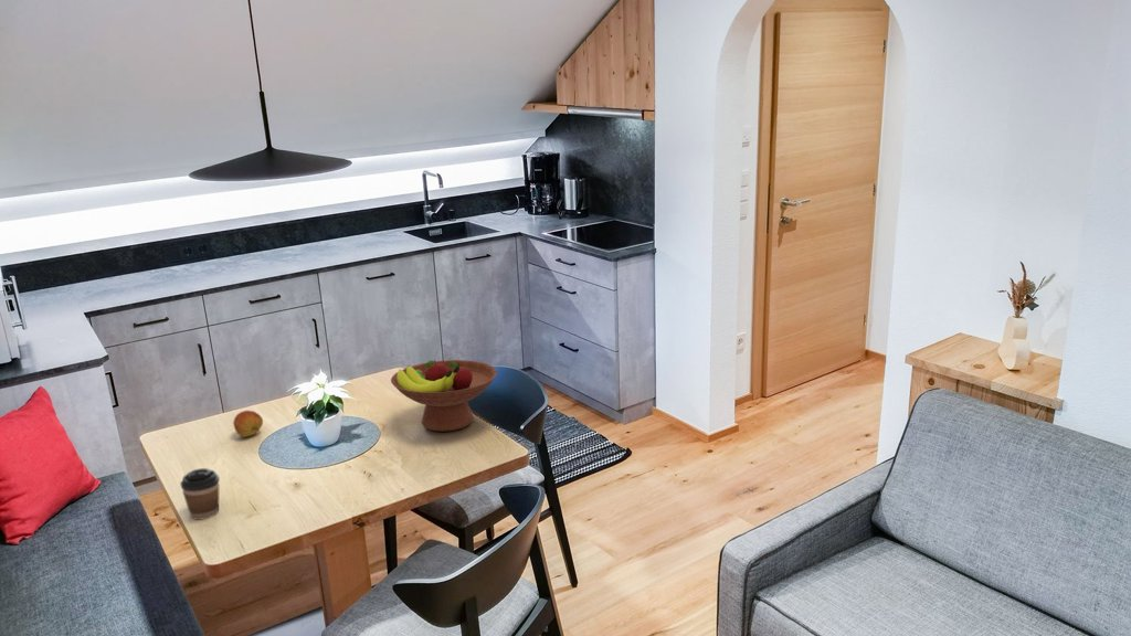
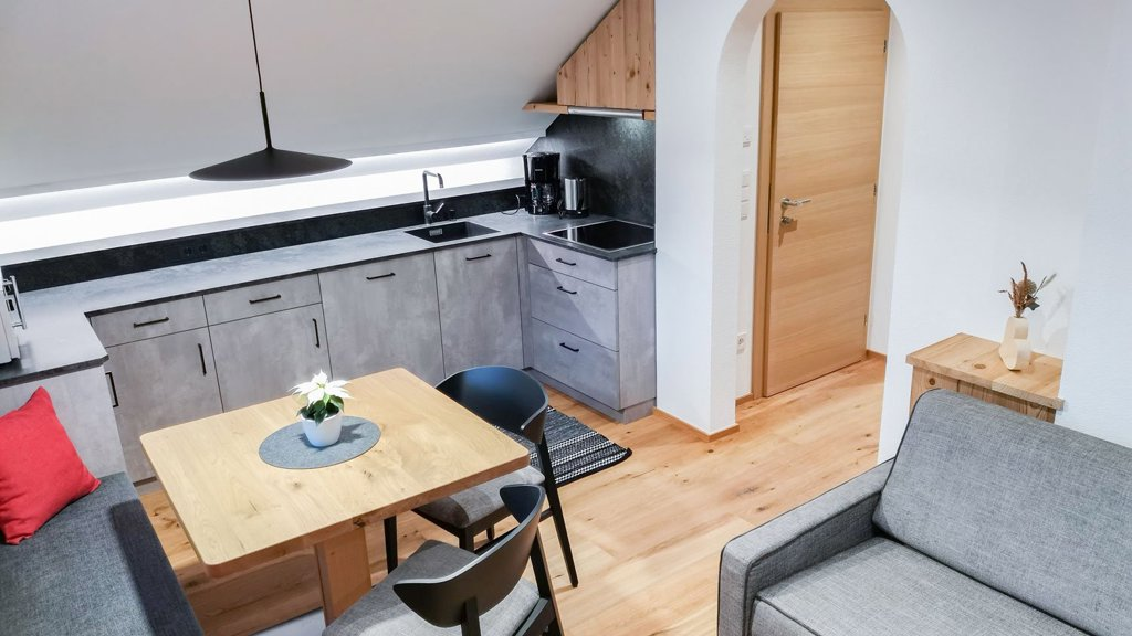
- fruit (247, 423)
- coffee cup (201, 491)
- fruit bowl (445, 390)
